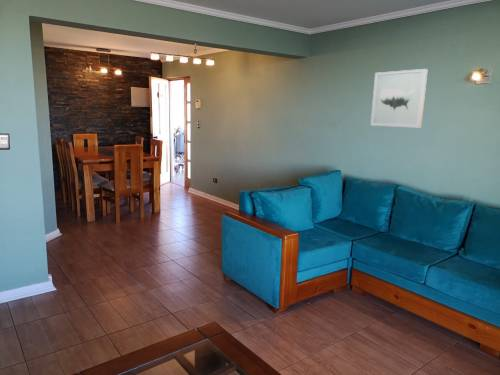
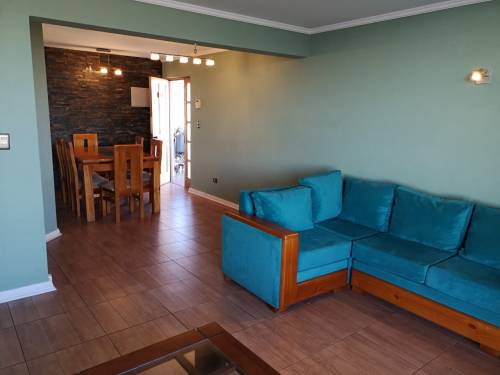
- wall art (397, 99)
